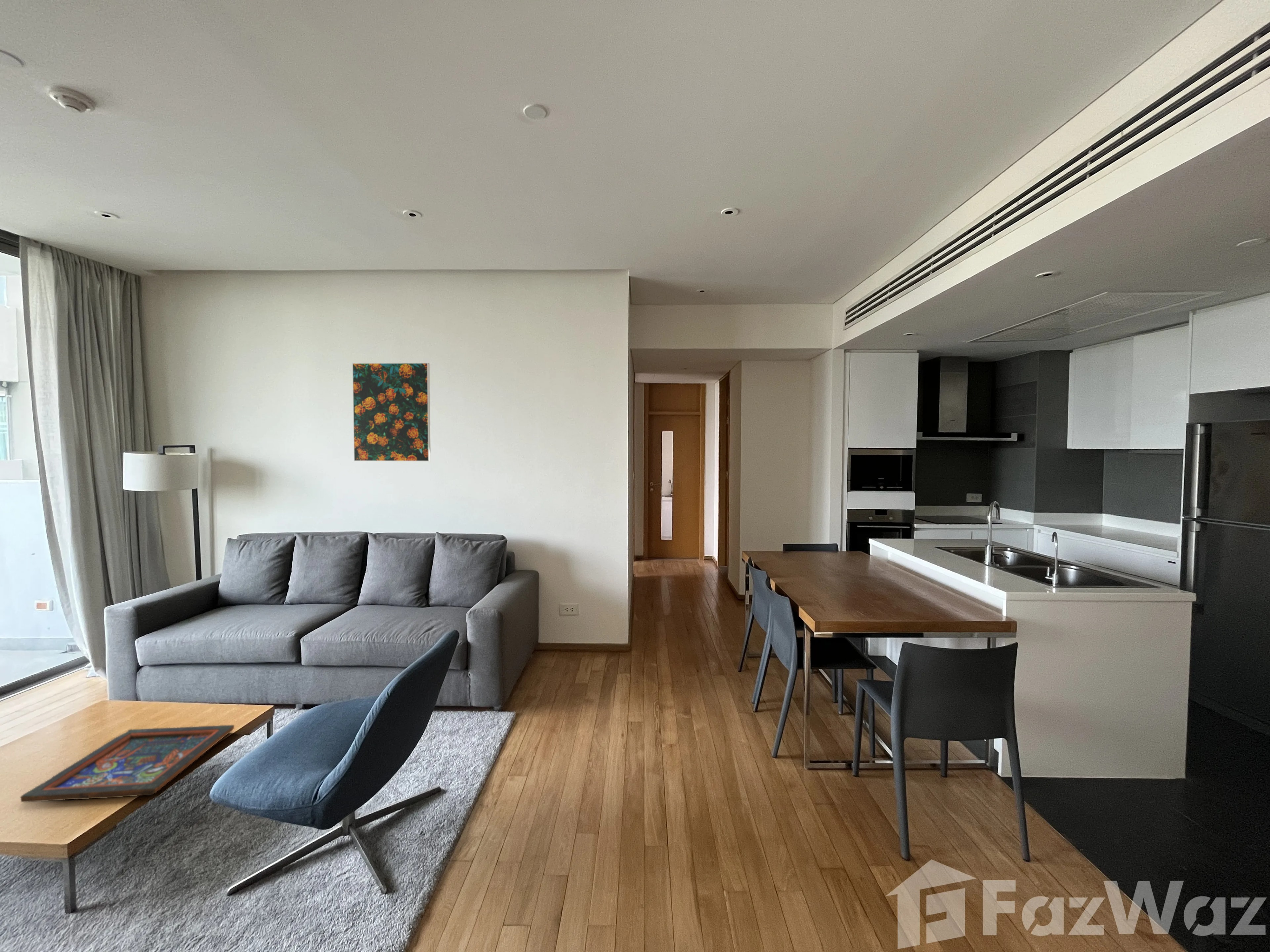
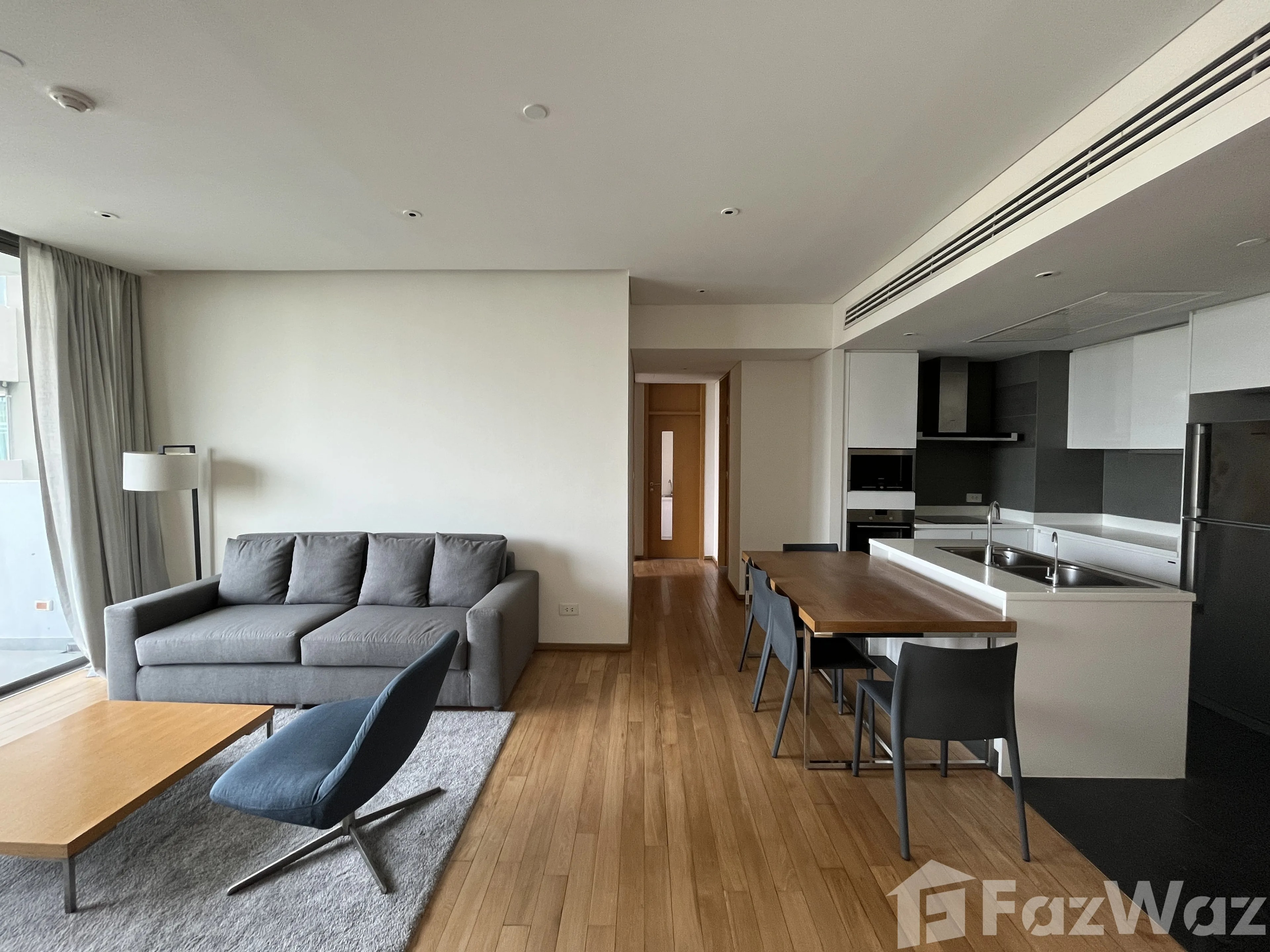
- religious icon (140, 759)
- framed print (392, 412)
